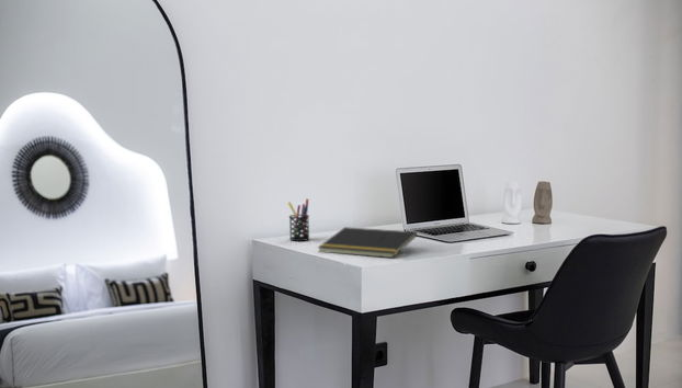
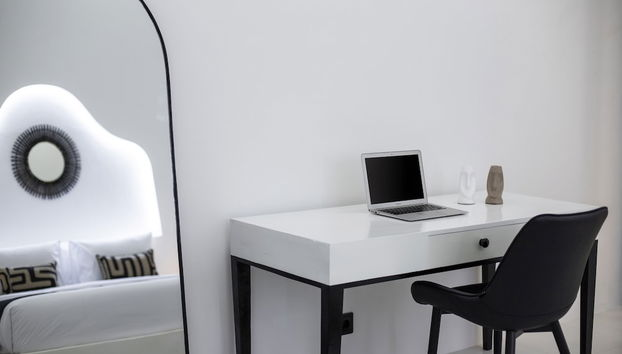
- pen holder (300, 218)
- notepad (367, 241)
